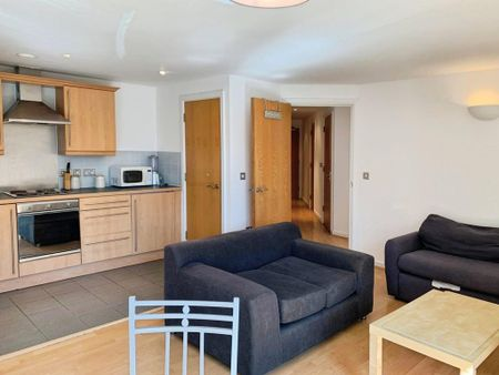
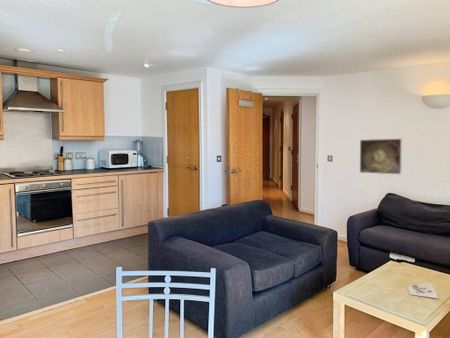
+ architectural model (421, 287)
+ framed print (380, 156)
